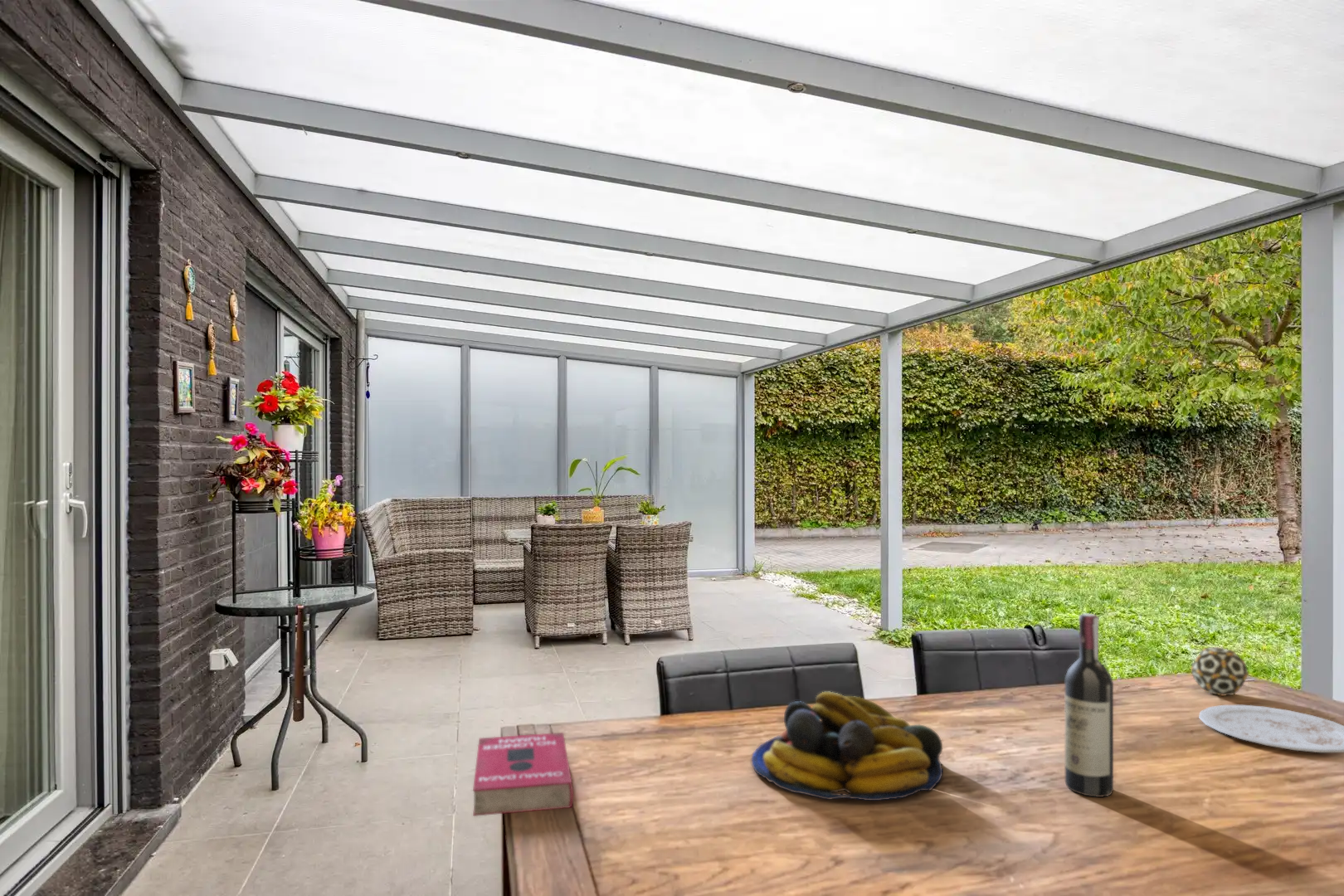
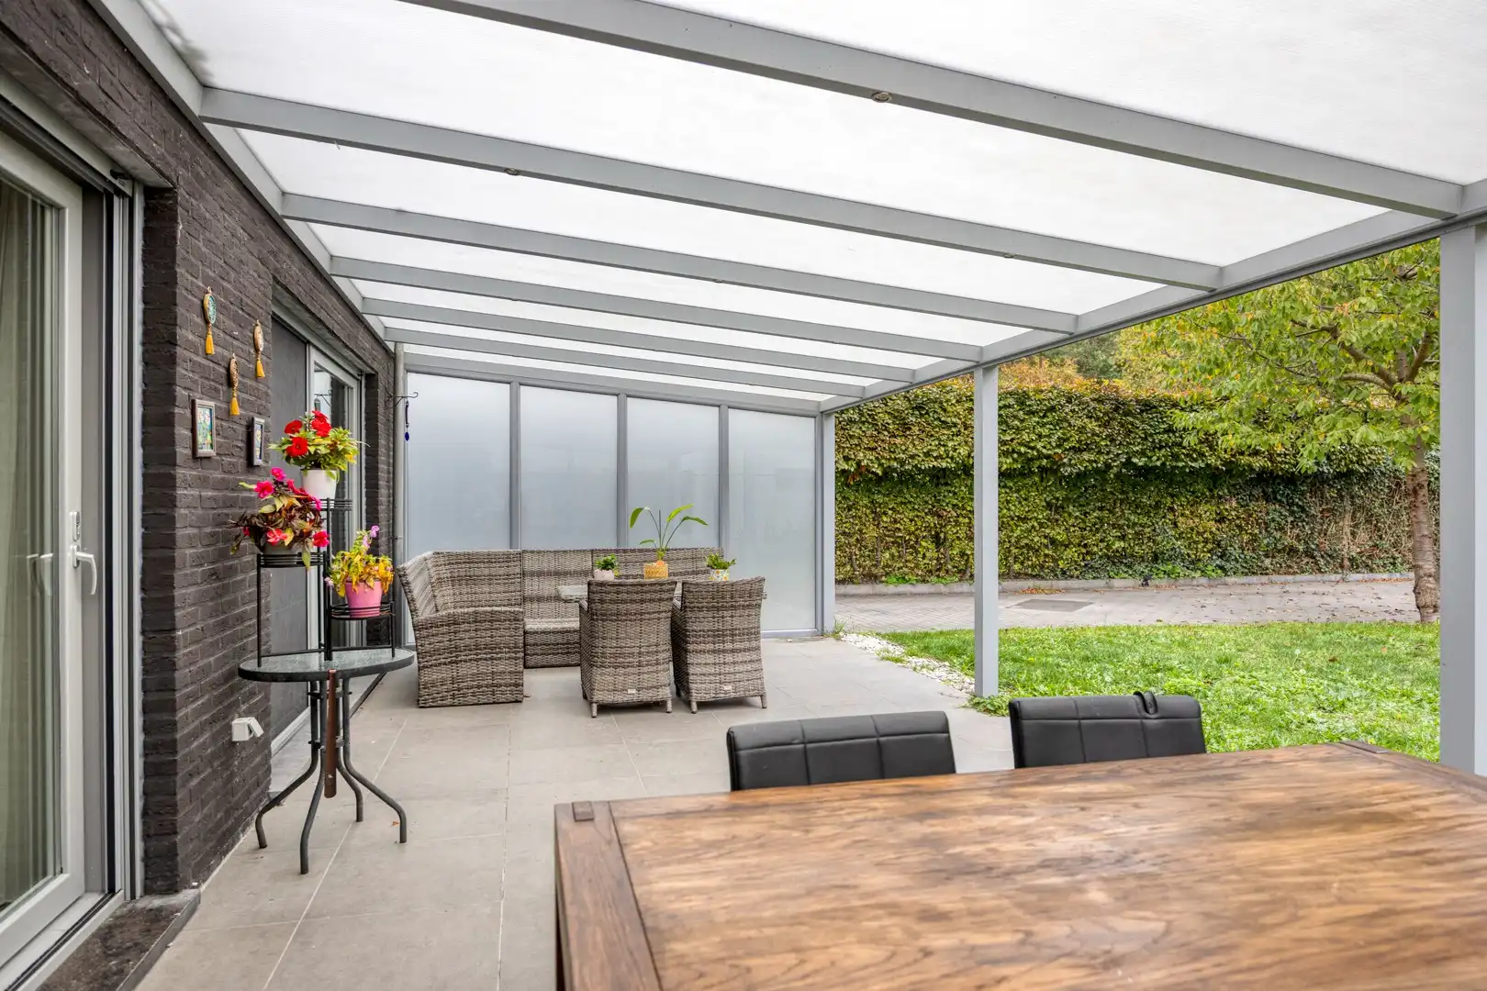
- fruit bowl (845, 731)
- plate (1278, 728)
- wine bottle (1088, 701)
- decorative ball (1219, 670)
- book (523, 770)
